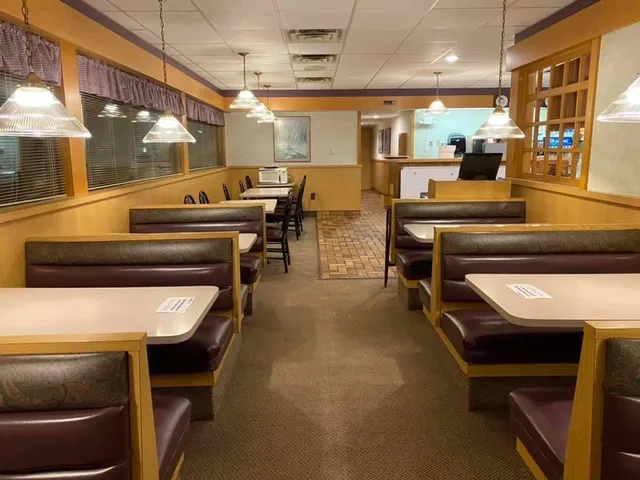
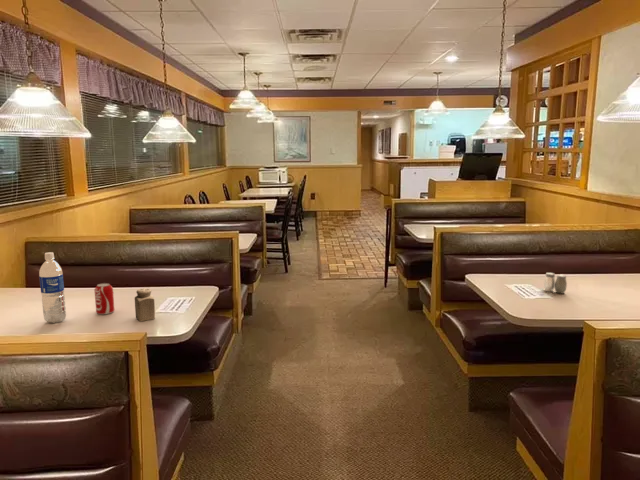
+ salt and pepper shaker (555, 282)
+ water bottle (52, 287)
+ beverage can (104, 298)
+ salt shaker (144, 303)
